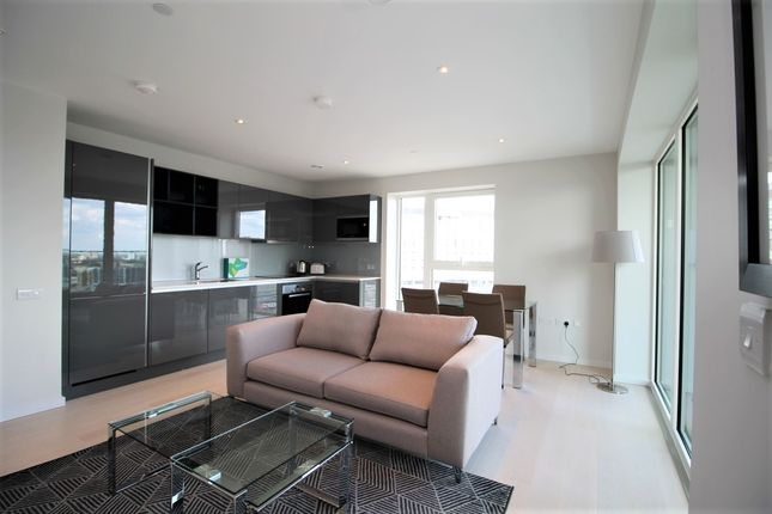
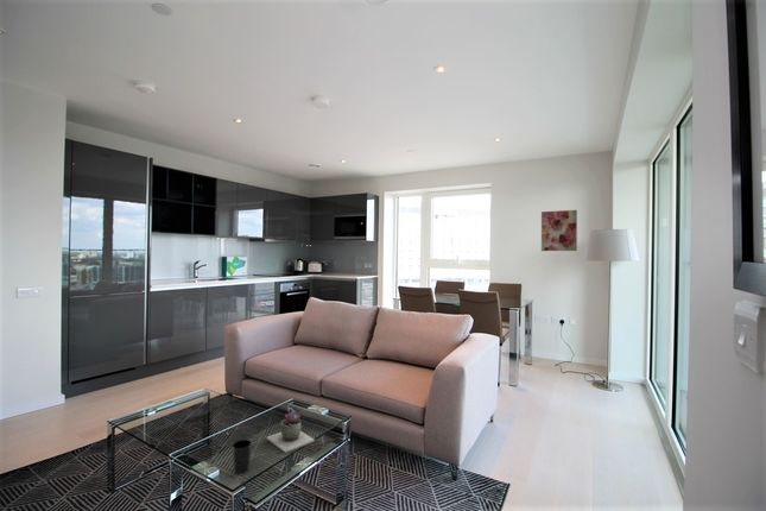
+ cup (241, 456)
+ succulent plant (290, 427)
+ wall art (558, 231)
